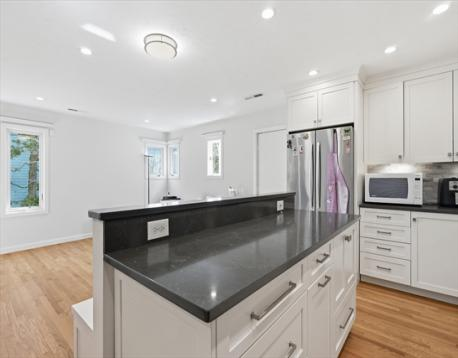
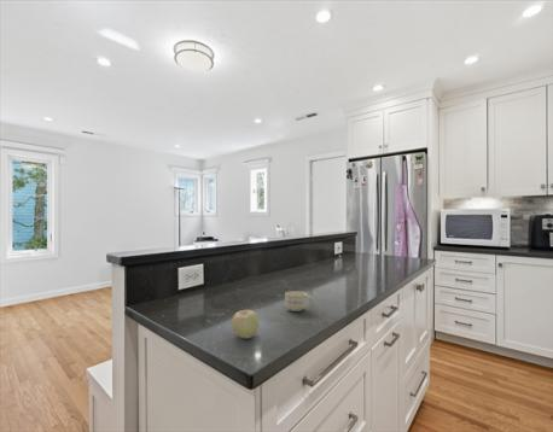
+ fruit (245, 321)
+ cup (298, 302)
